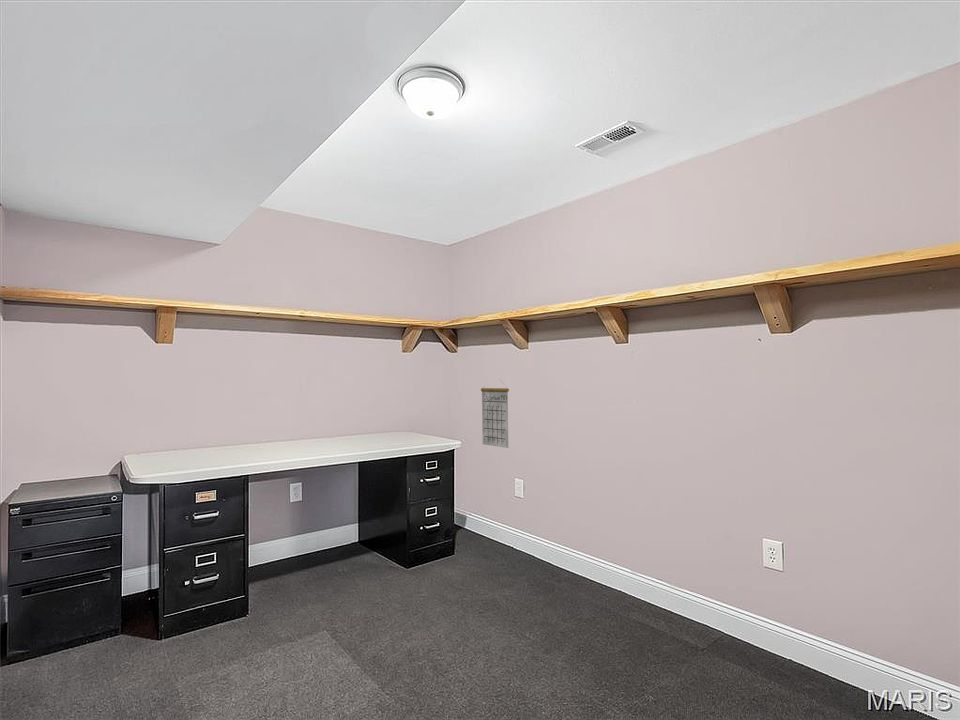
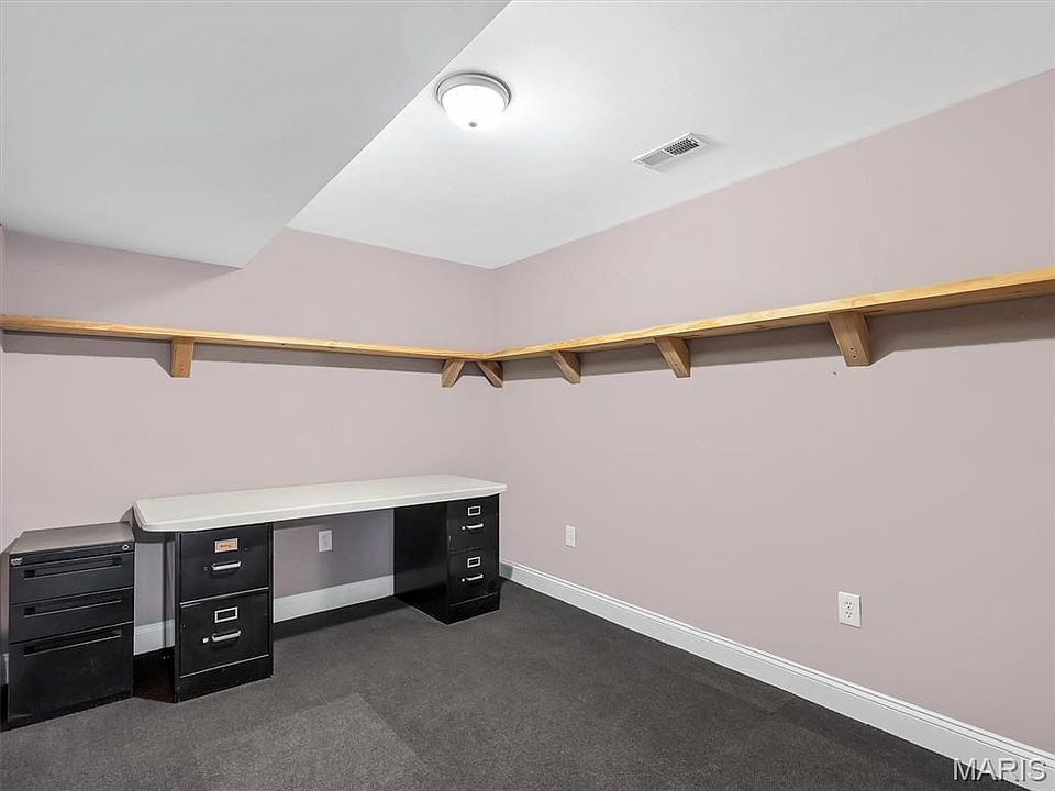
- calendar (494, 410)
